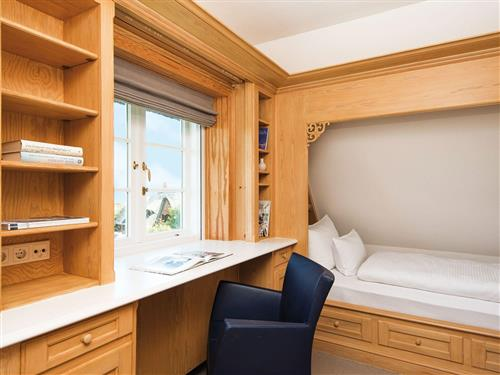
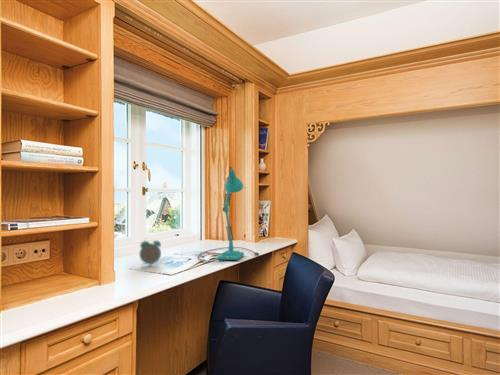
+ alarm clock (150, 251)
+ desk lamp (228, 211)
